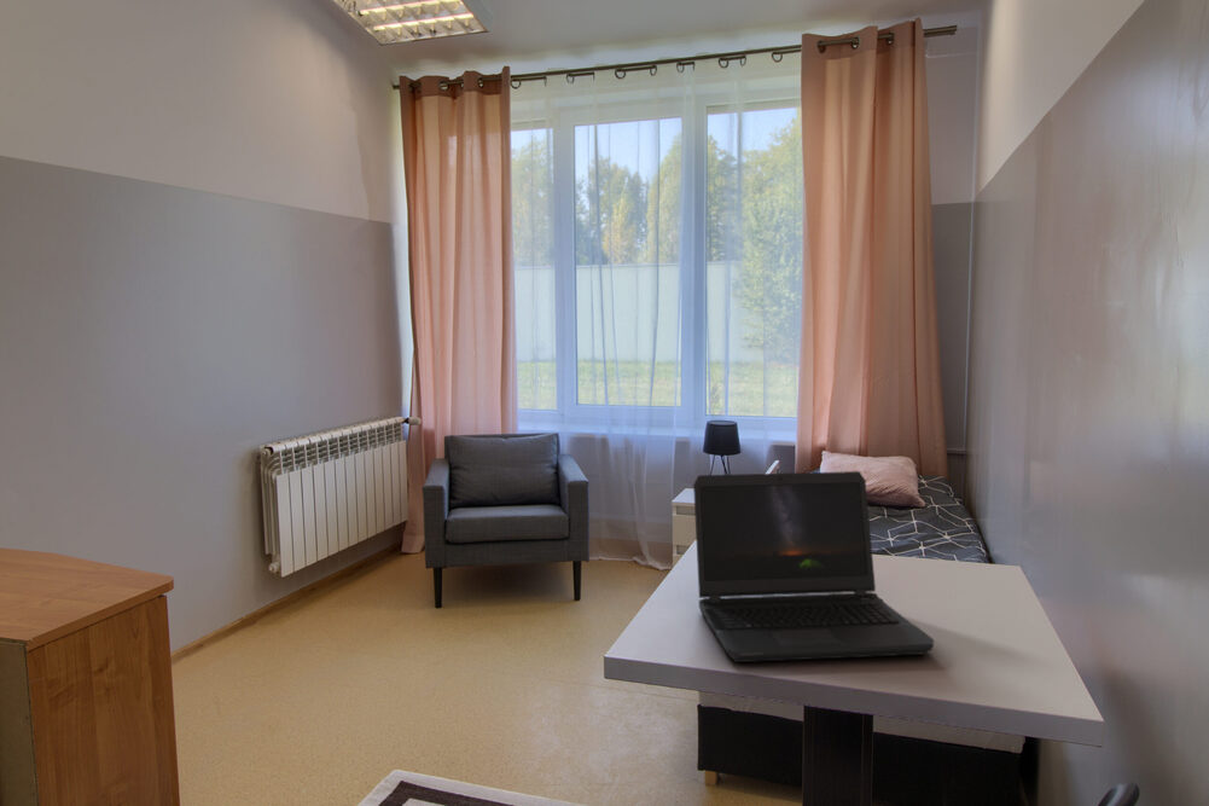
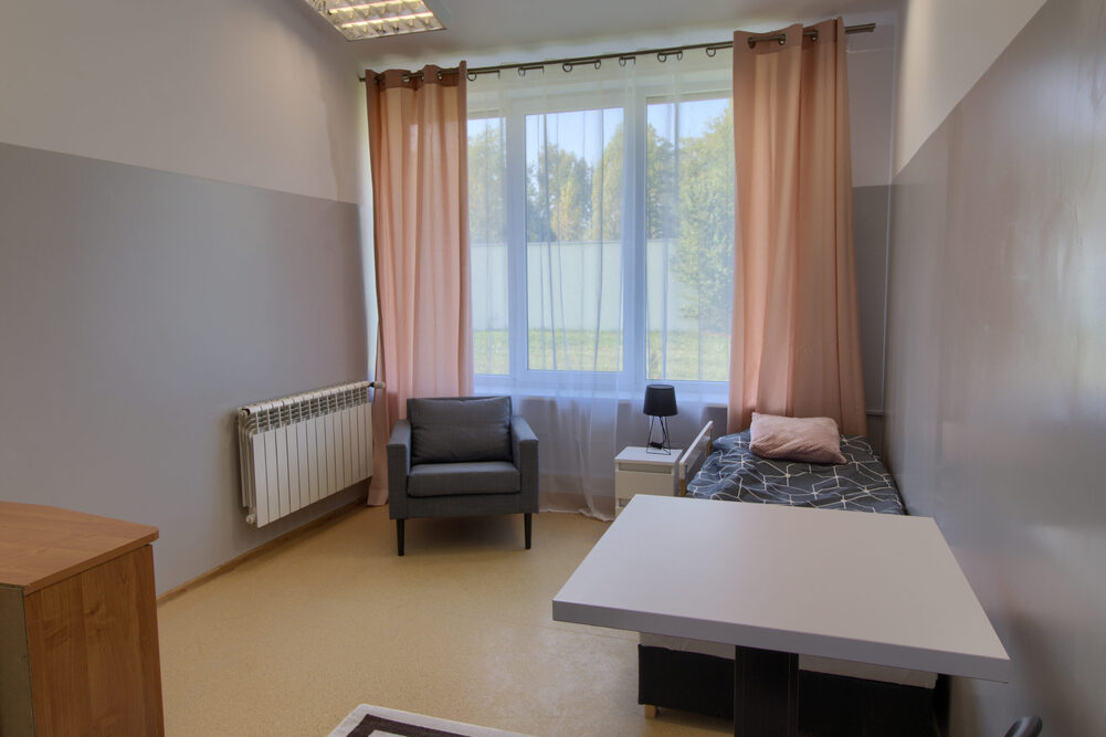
- laptop computer (804, 557)
